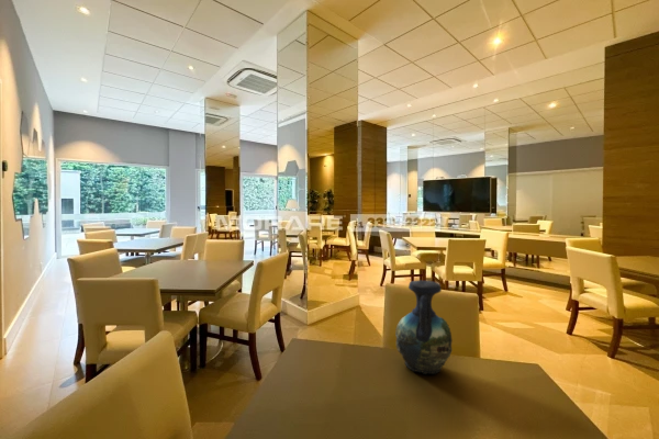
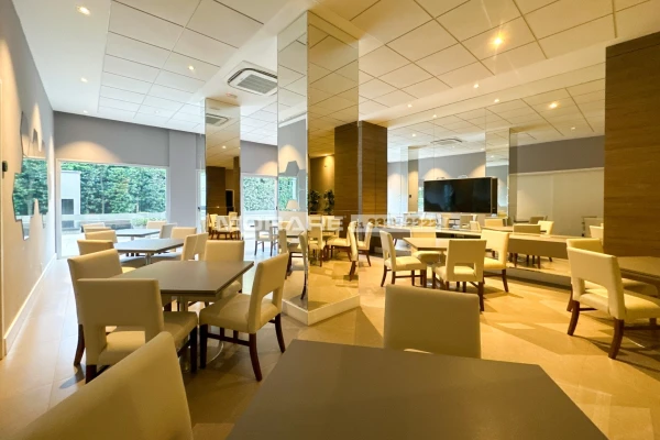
- vase (423, 324)
